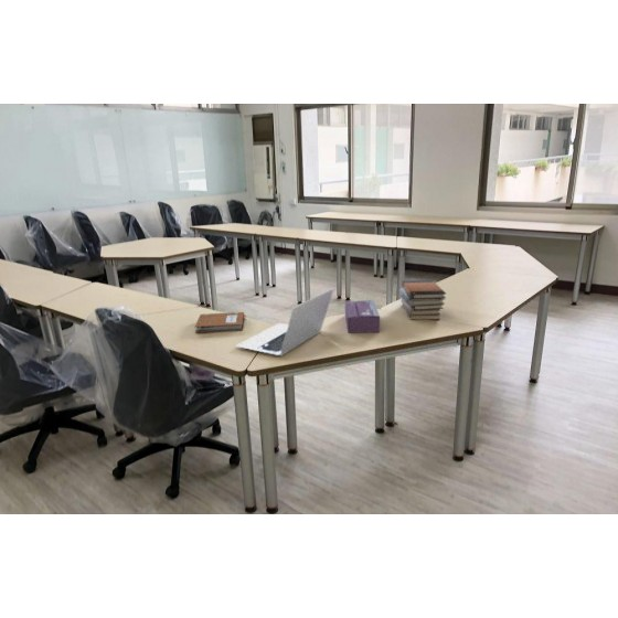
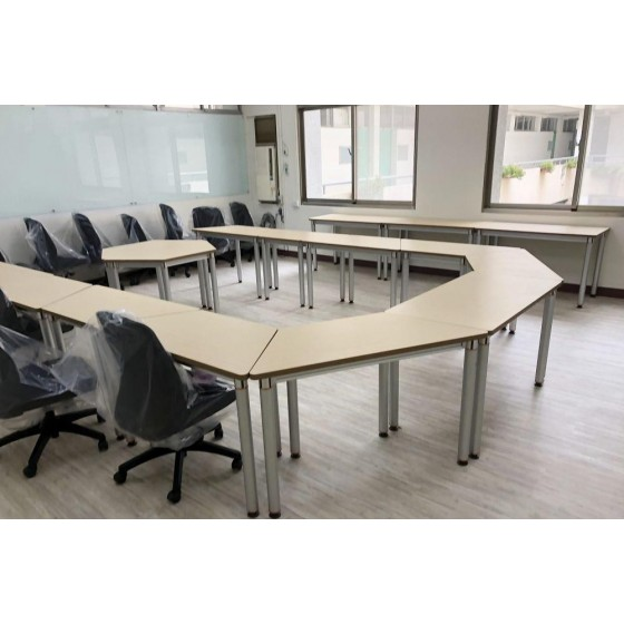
- book stack (422, 299)
- notebook (222, 321)
- tissue box (361, 316)
- laptop (289, 320)
